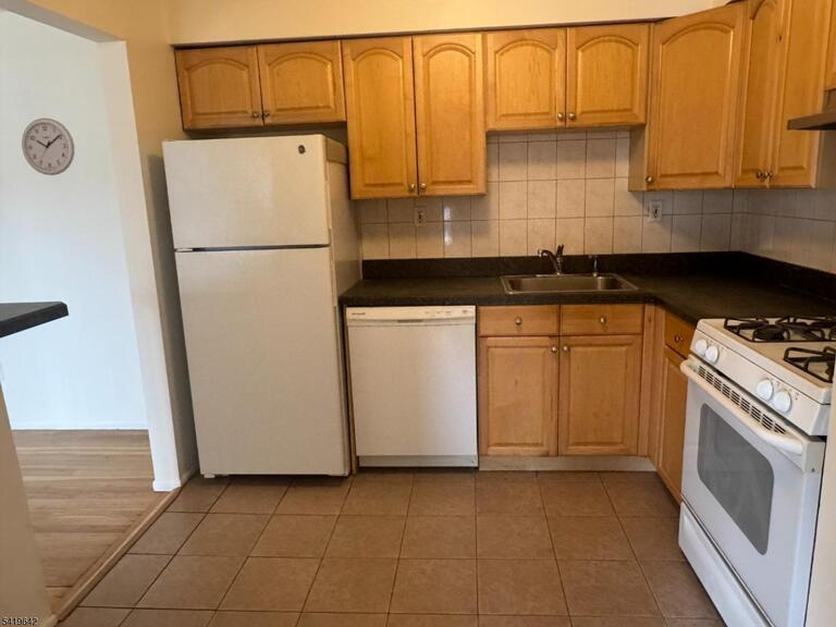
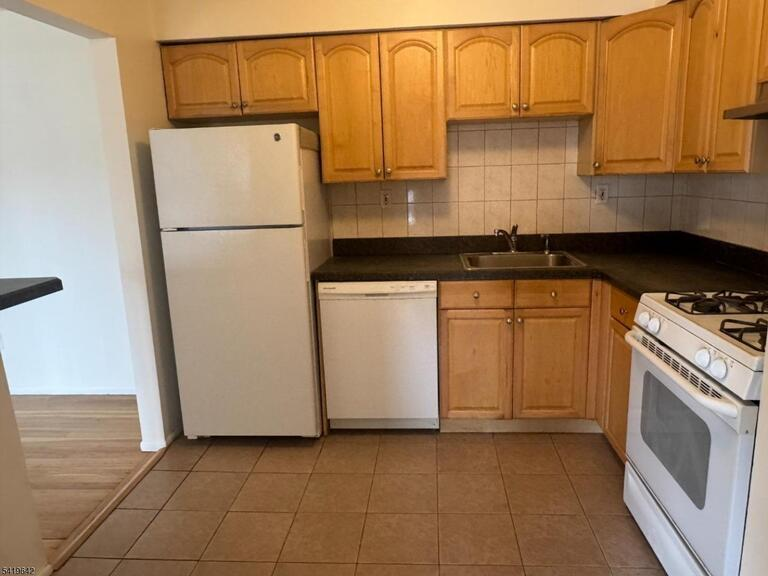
- wall clock (47, 146)
